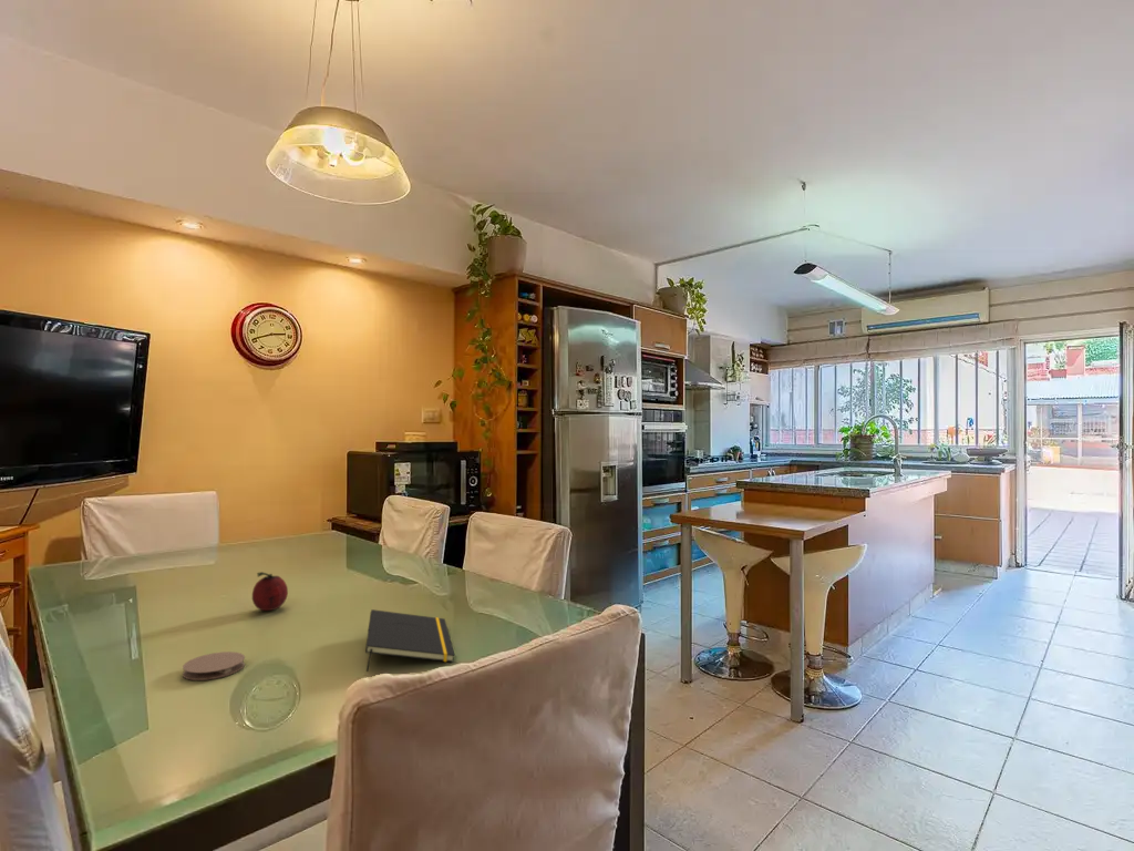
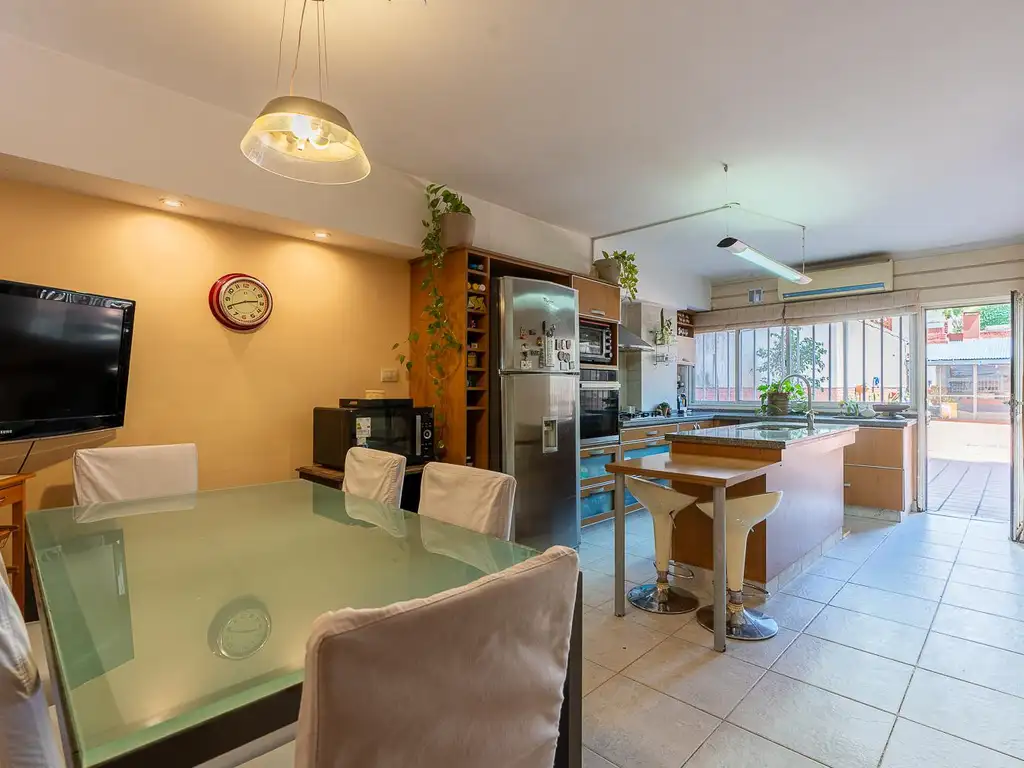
- notepad (409, 634)
- coaster (214, 665)
- fruit (268, 589)
